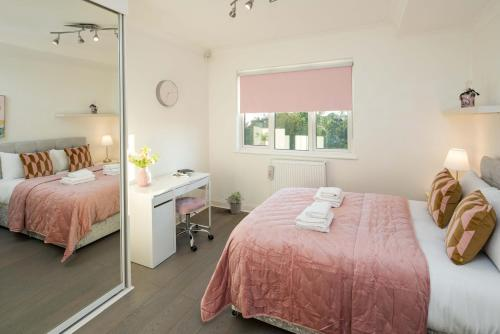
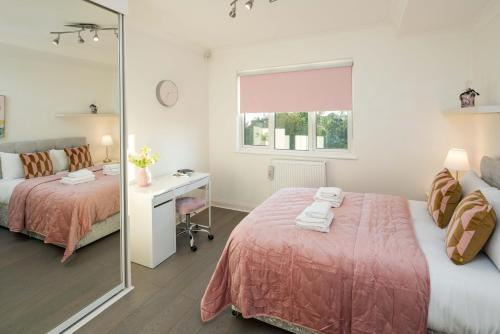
- potted plant (236, 202)
